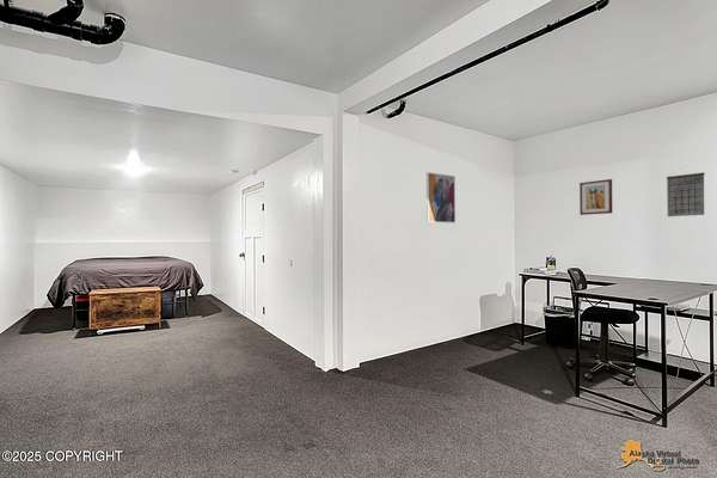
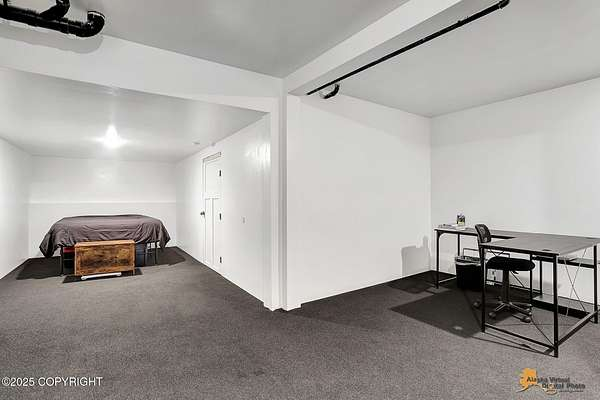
- wall art (595, 197)
- calendar (685, 190)
- wall art (441, 198)
